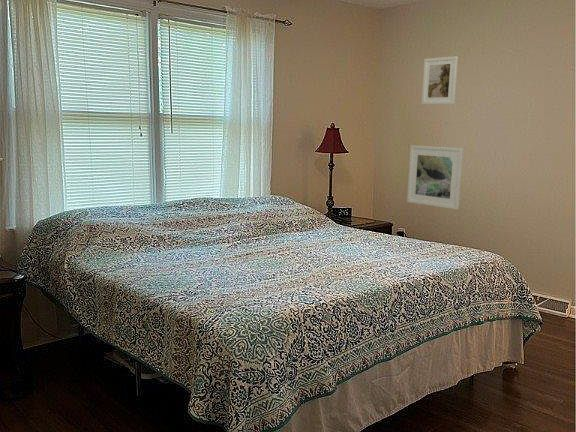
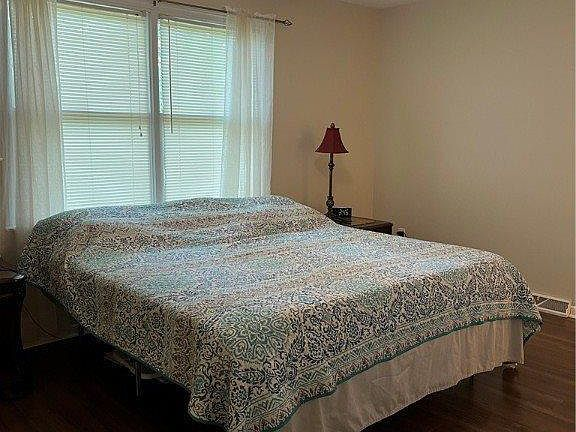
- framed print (433, 176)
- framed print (439, 81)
